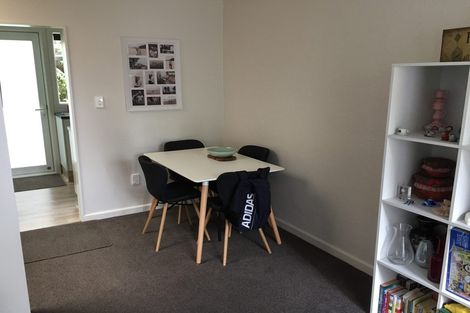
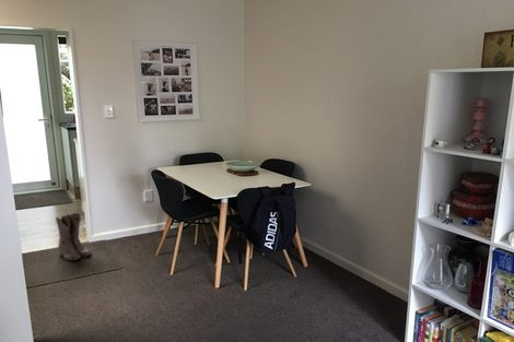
+ boots (73, 234)
